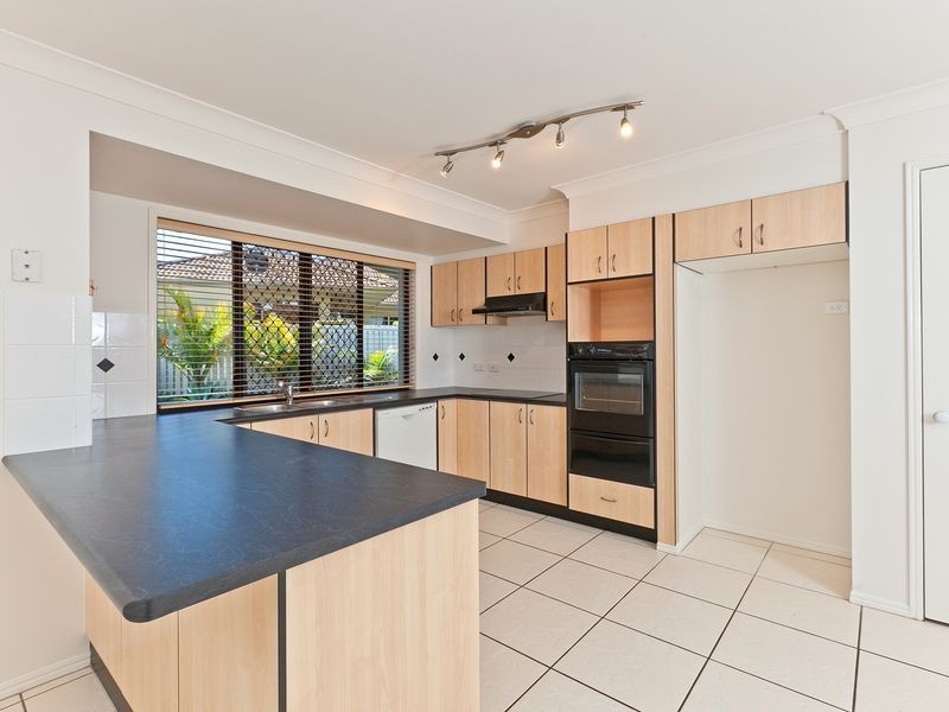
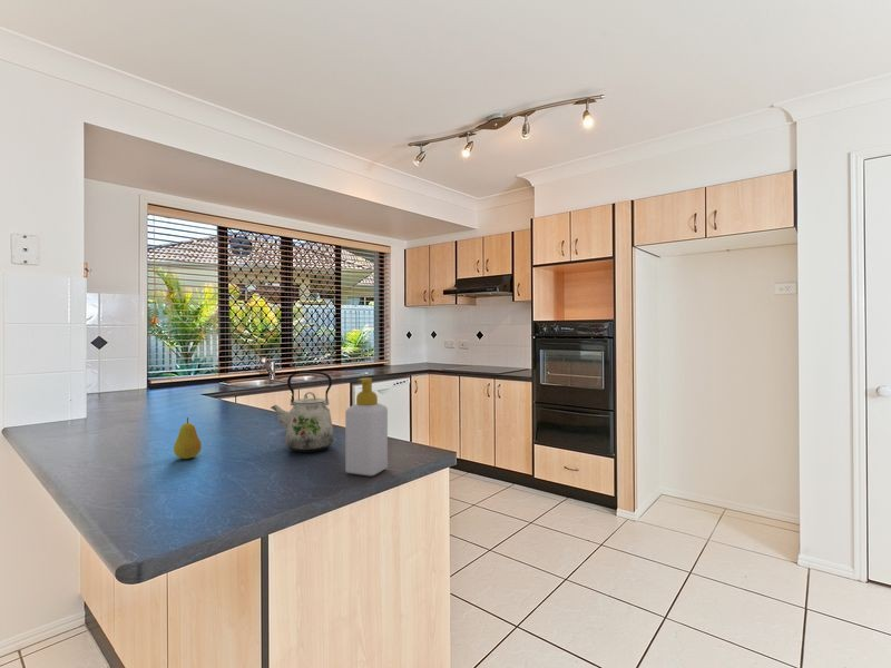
+ soap bottle (366, 424)
+ kettle (301, 410)
+ fruit (187, 436)
